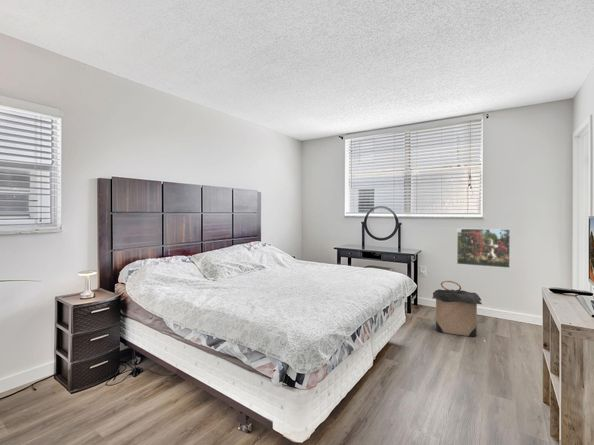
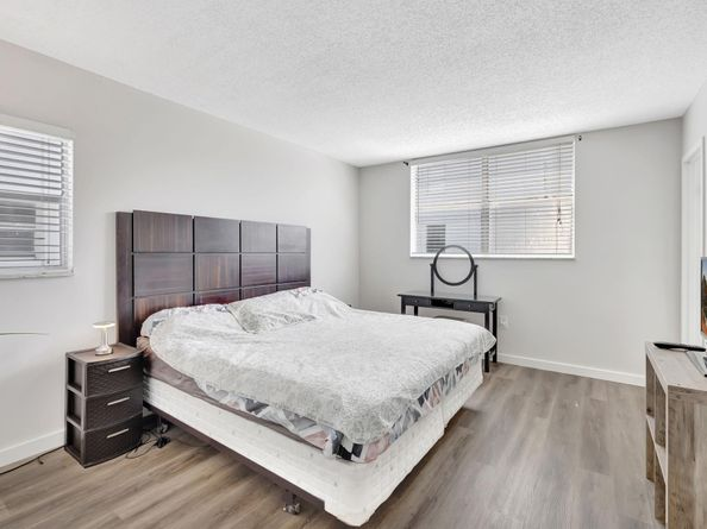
- laundry hamper (456, 305)
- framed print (482, 247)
